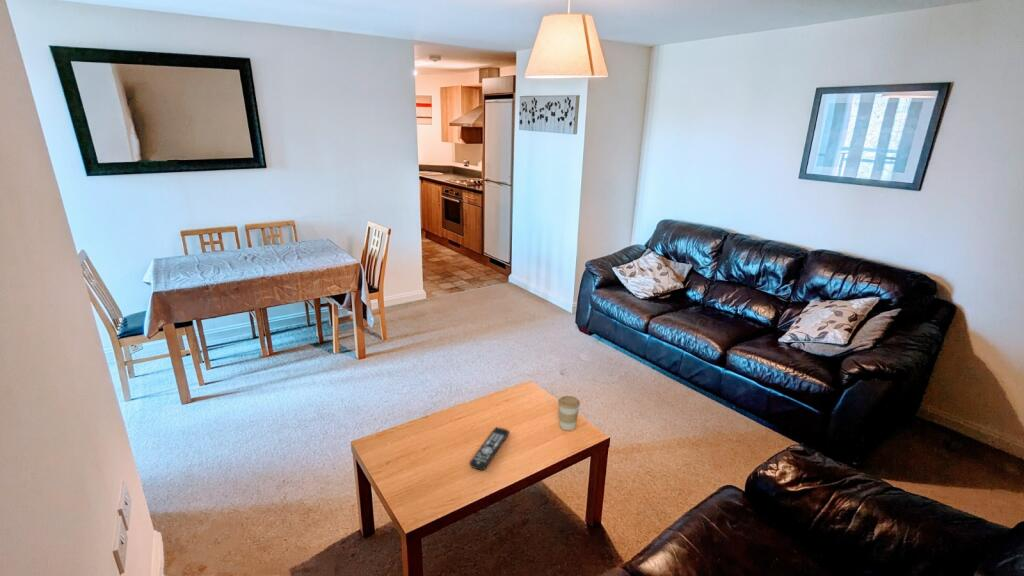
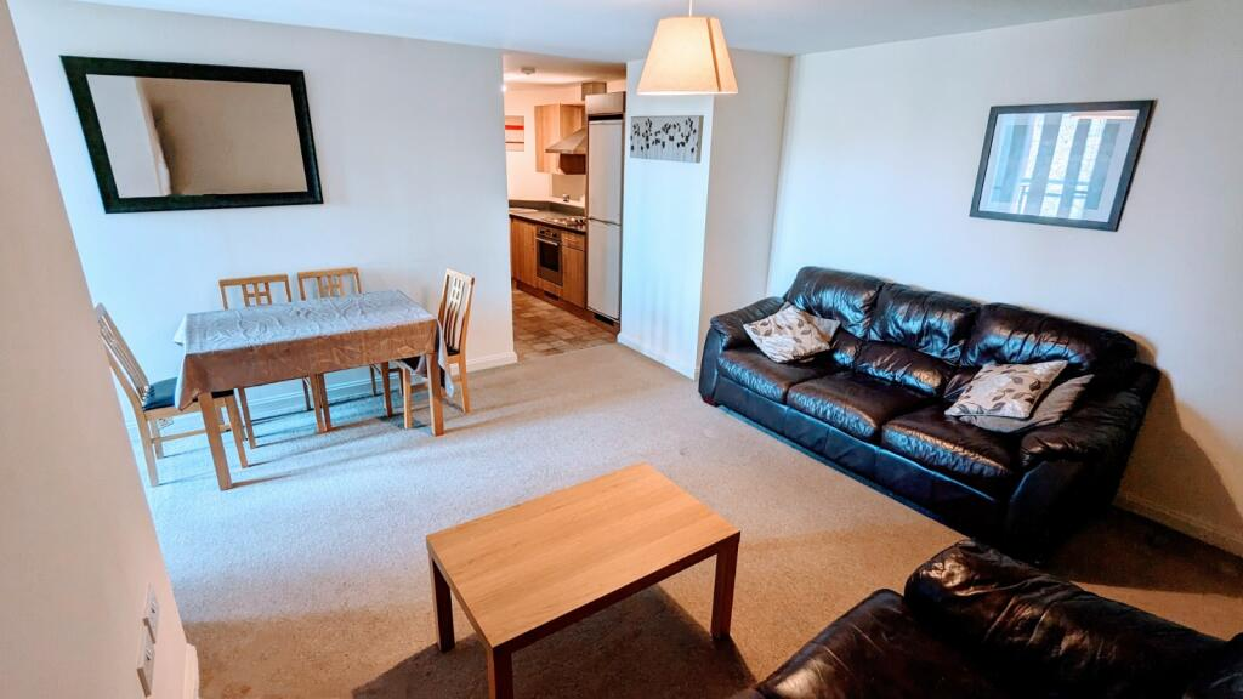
- coffee cup (568, 412)
- remote control (490, 447)
